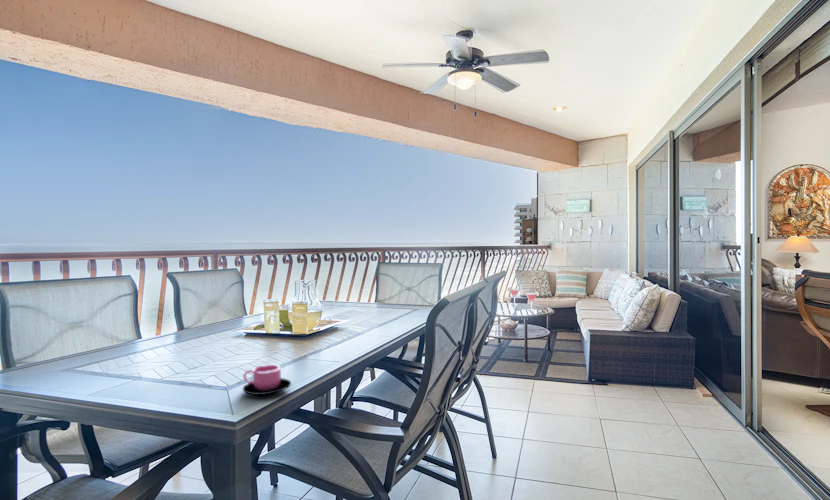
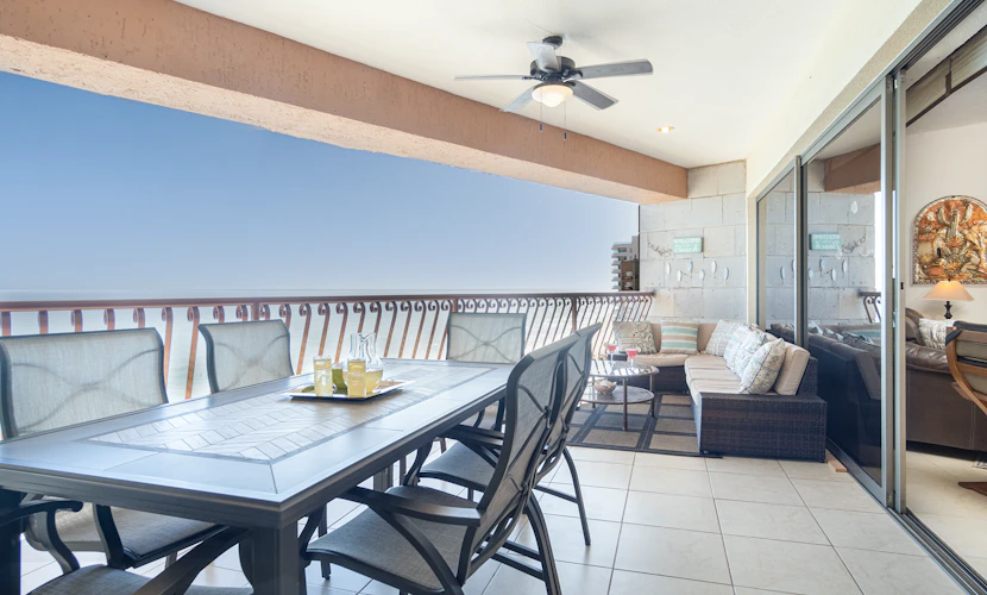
- cup (267, 379)
